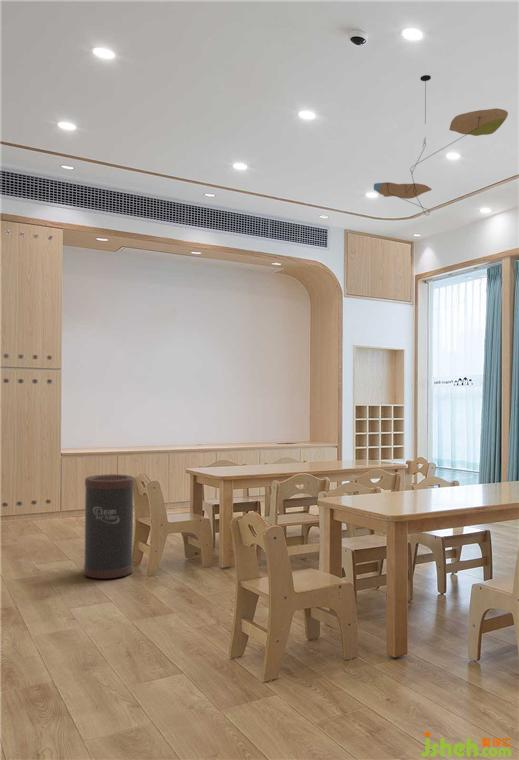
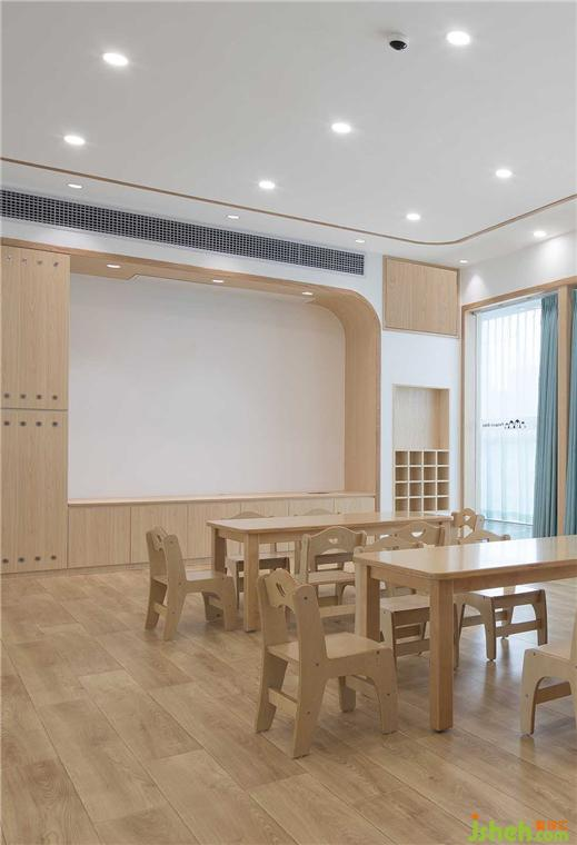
- ceiling mobile (437, 151)
- trash can (109, 525)
